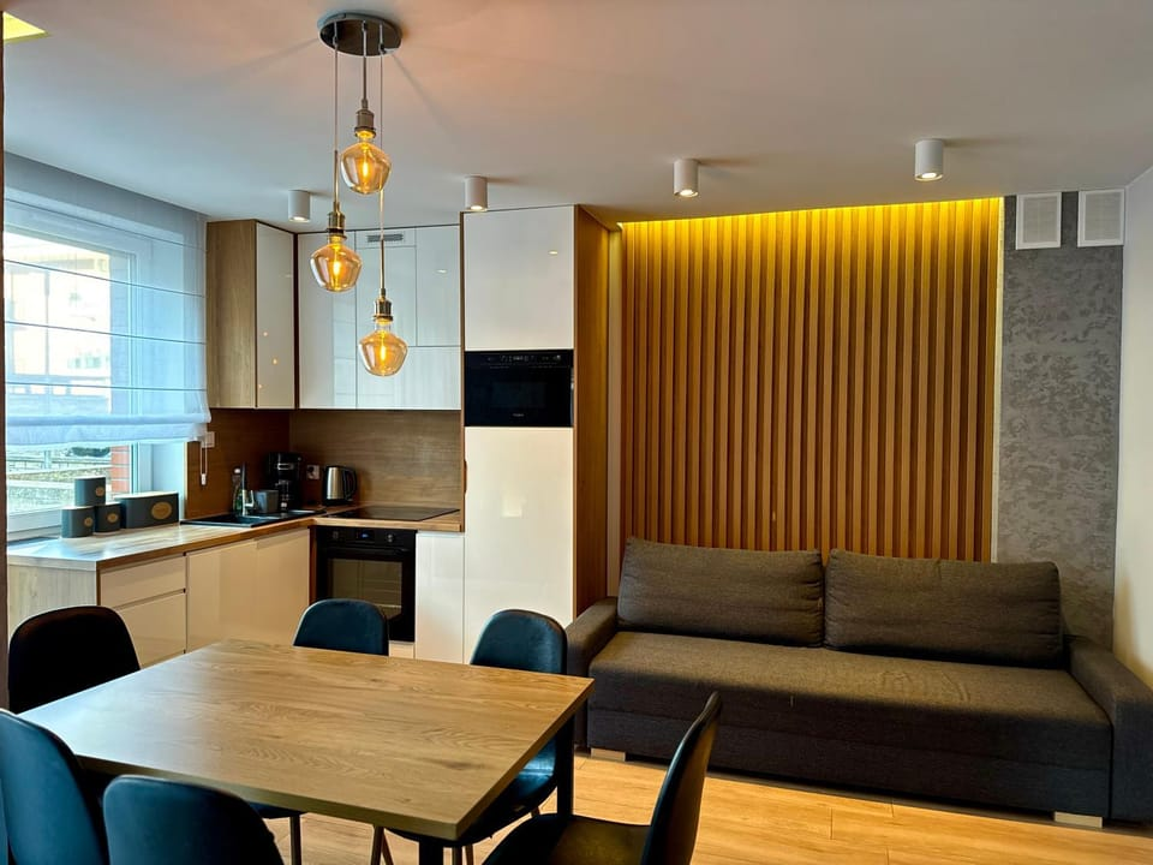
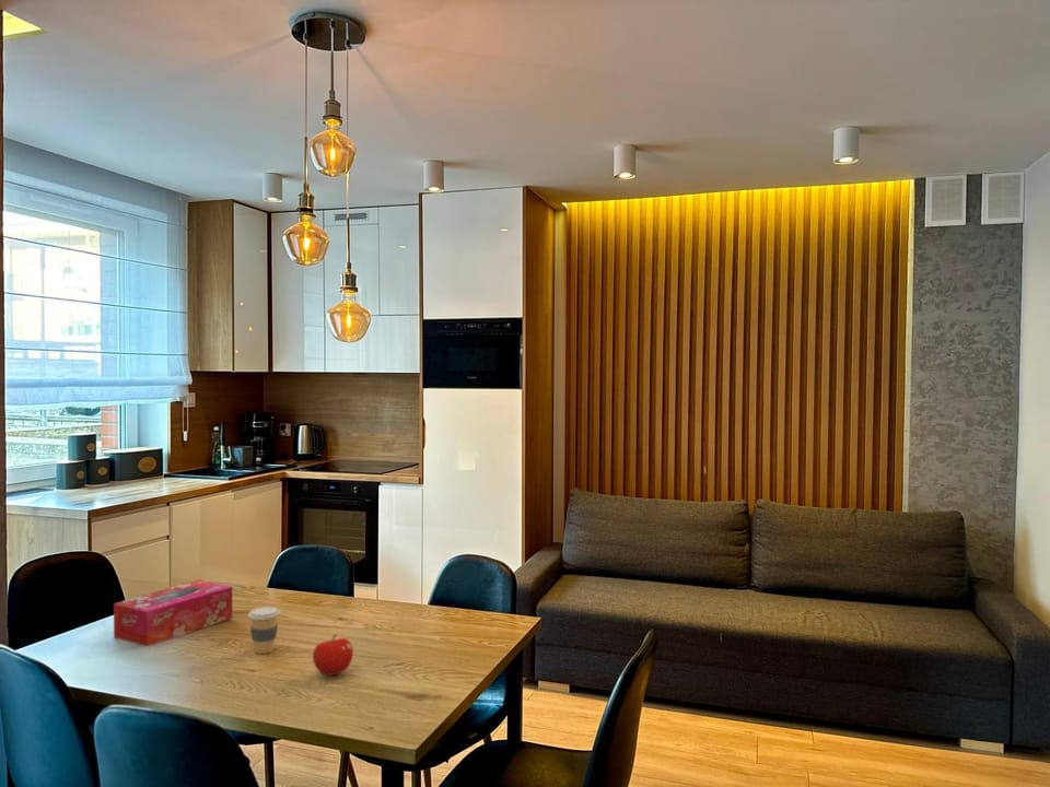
+ coffee cup (264, 630)
+ fruit (332, 654)
+ tissue box (175, 611)
